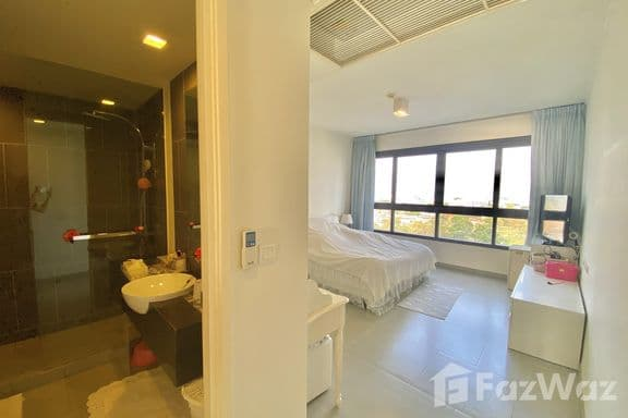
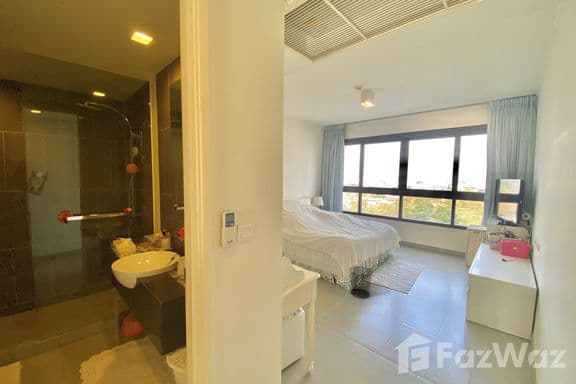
+ waste bin (359, 281)
